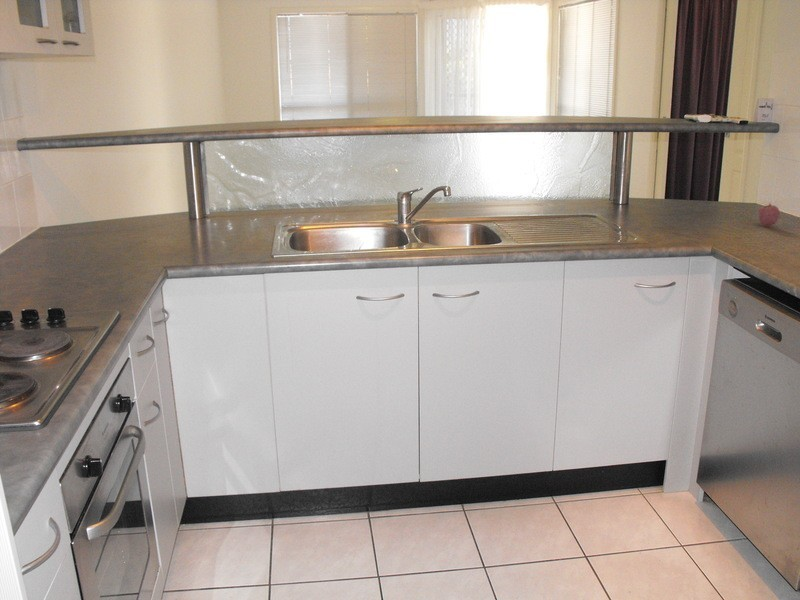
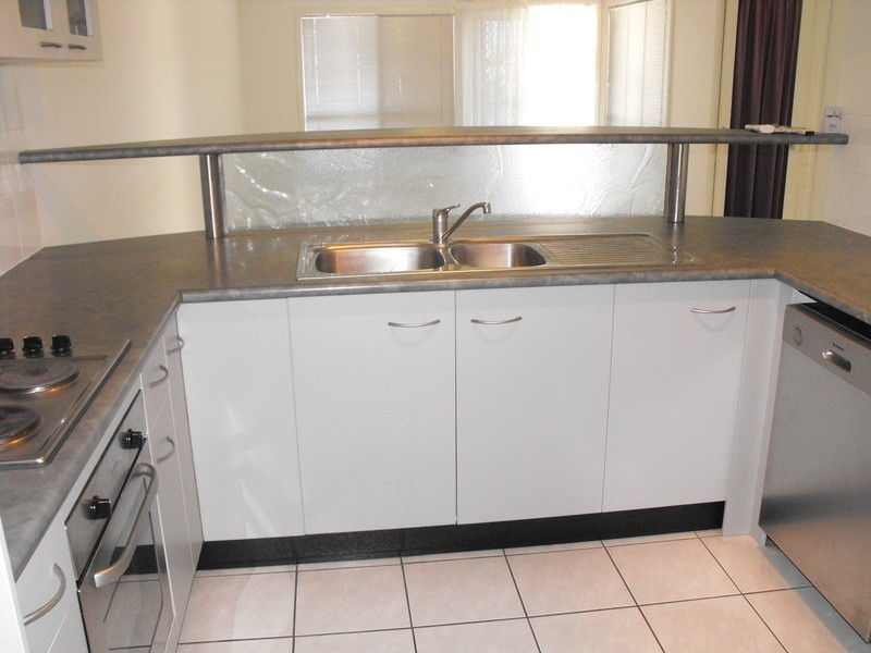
- fruit (768, 214)
